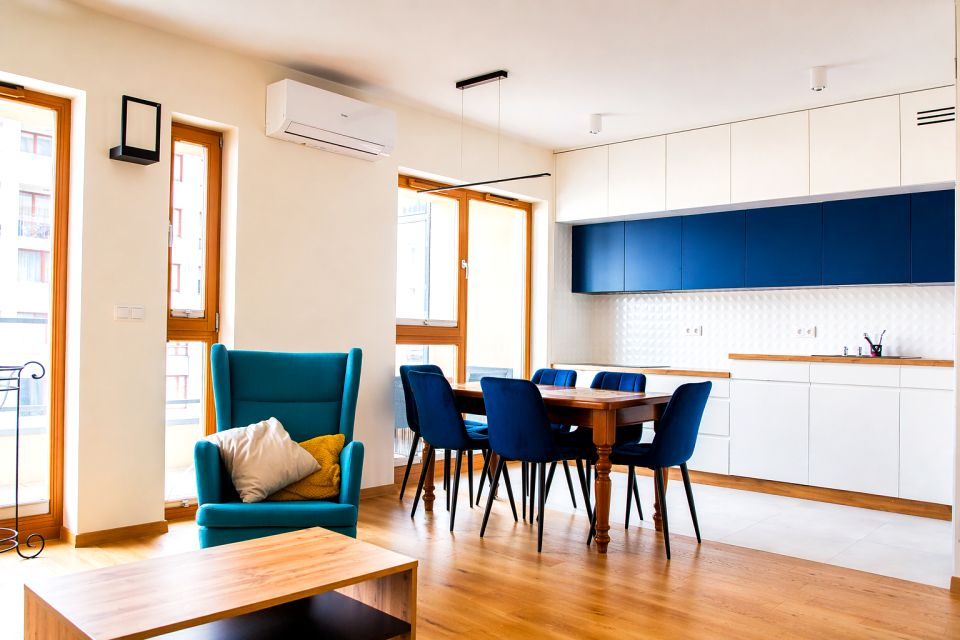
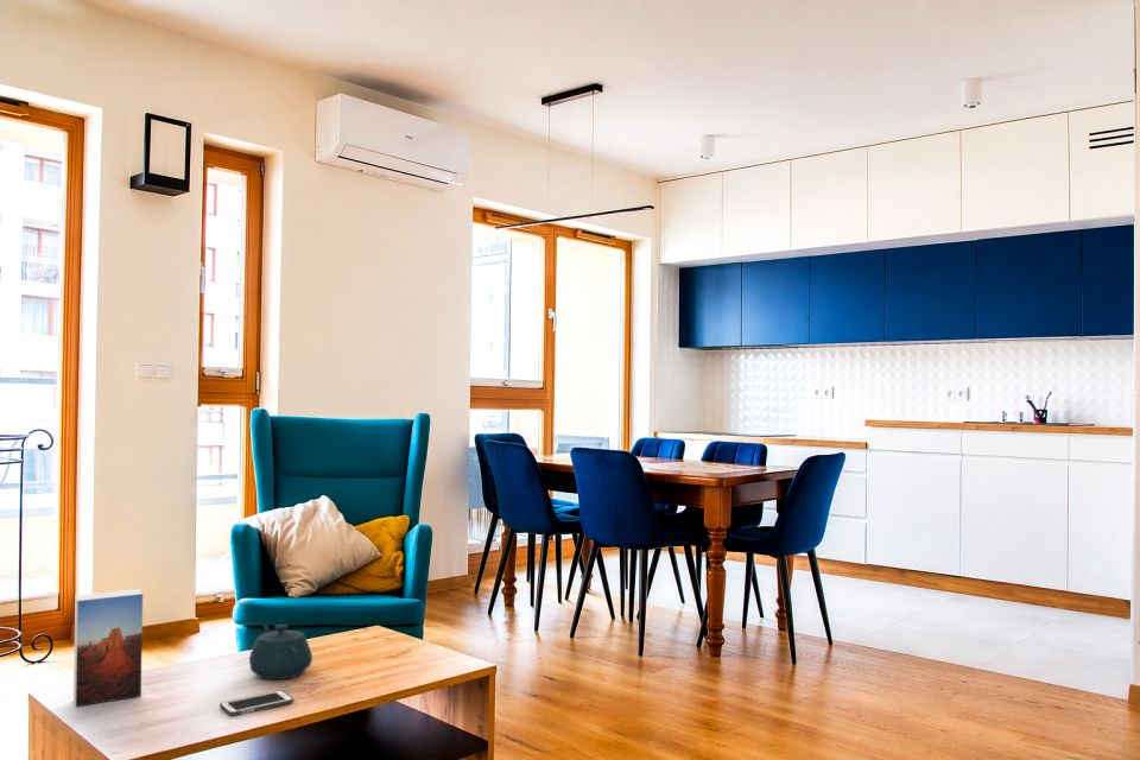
+ cell phone (256, 702)
+ book (108, 646)
+ teapot (279, 648)
